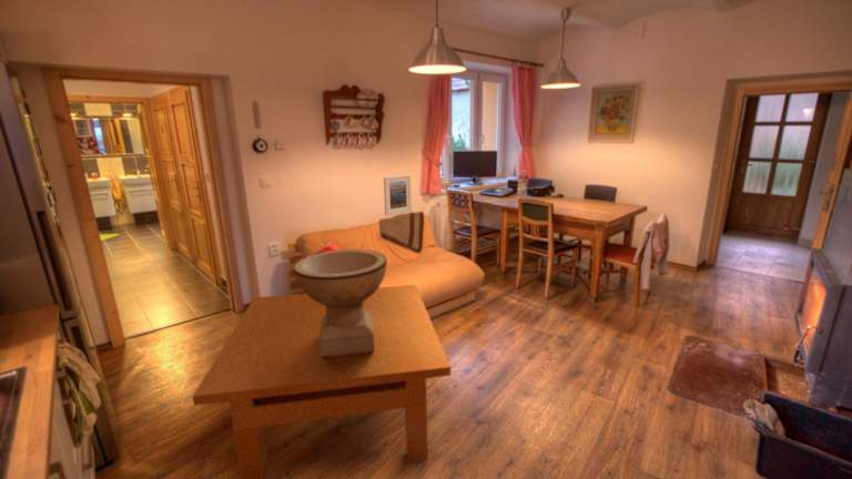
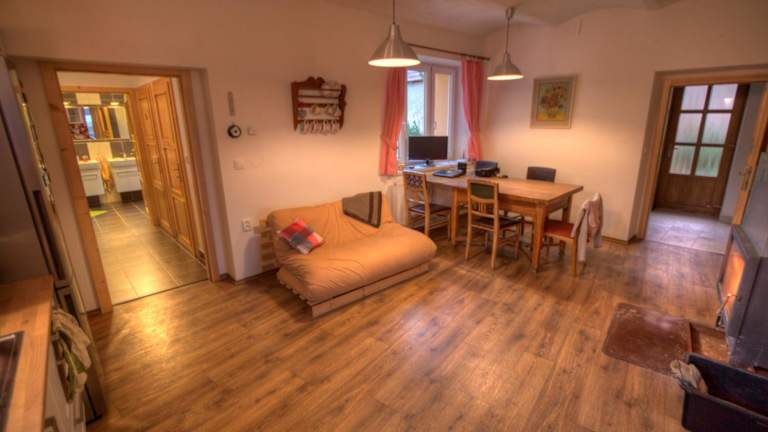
- decorative bowl (344, 302)
- table (337, 370)
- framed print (397, 194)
